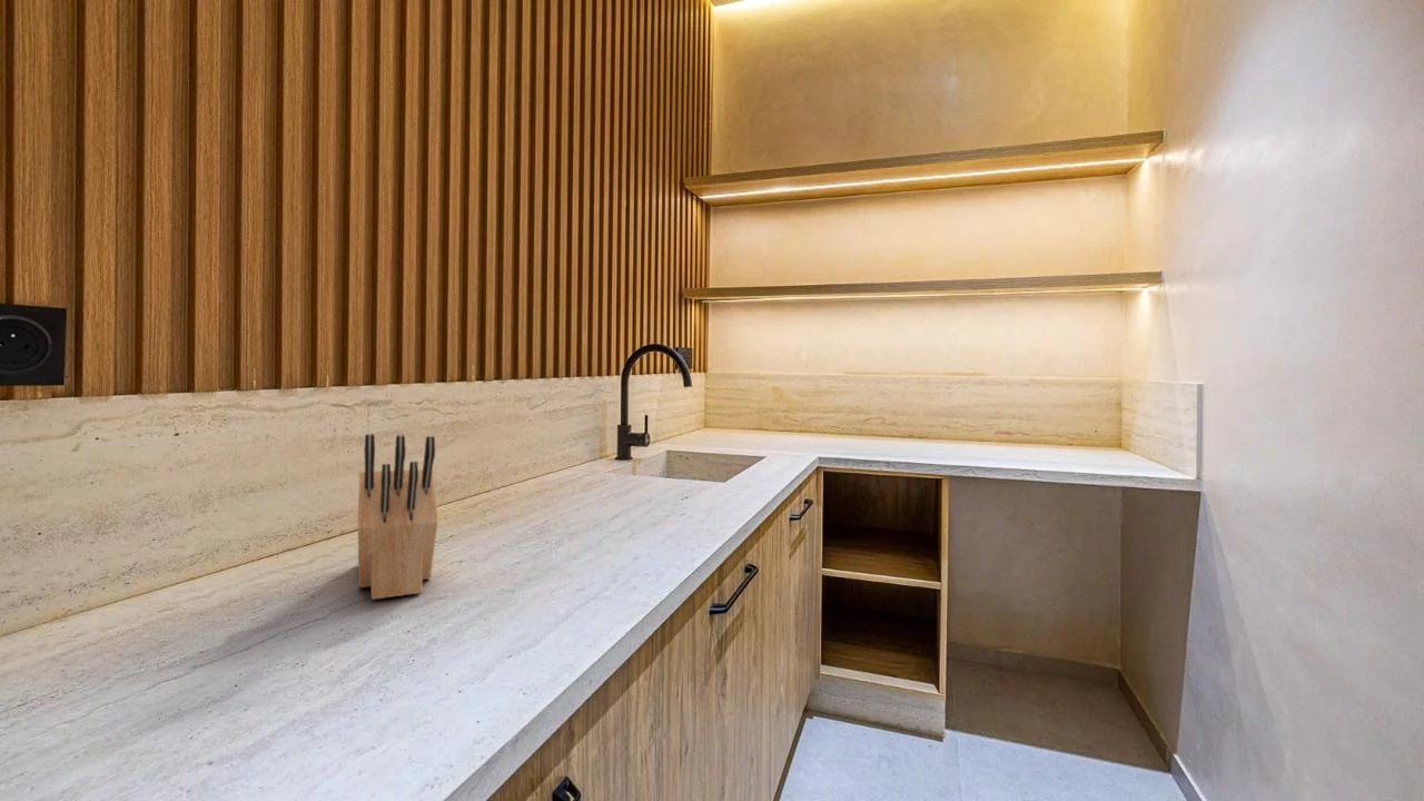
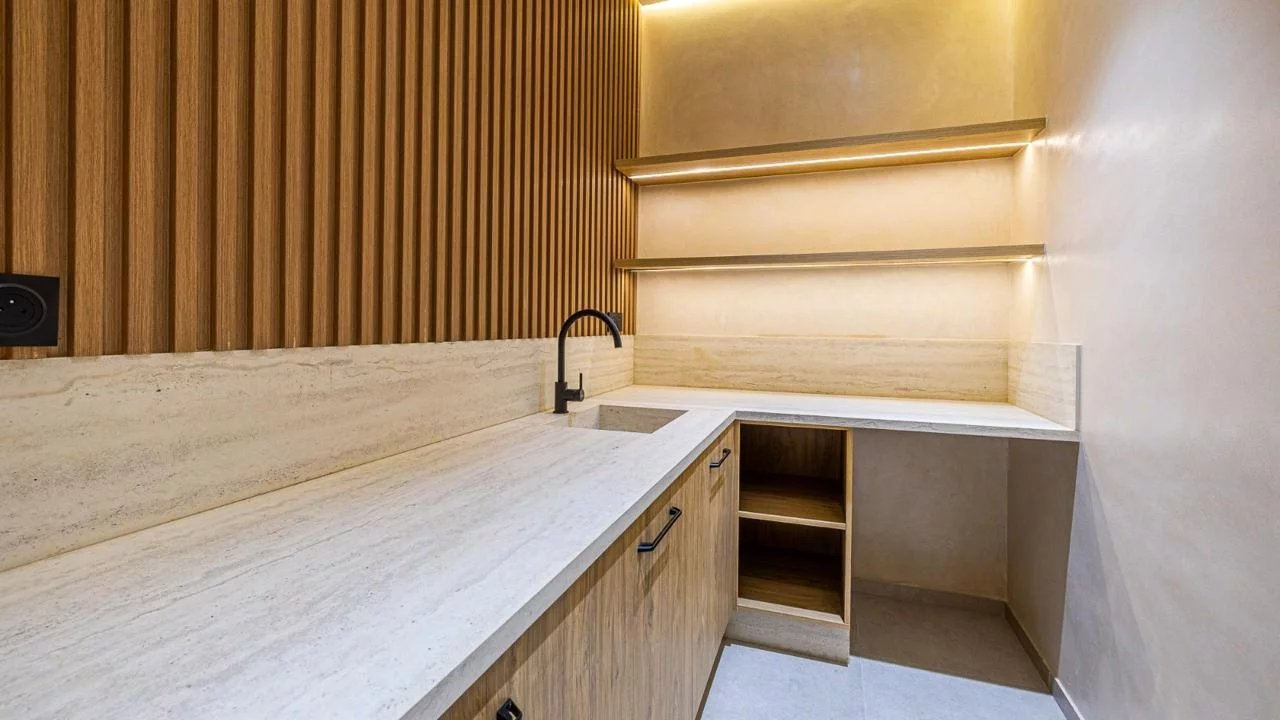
- knife block (396, 506)
